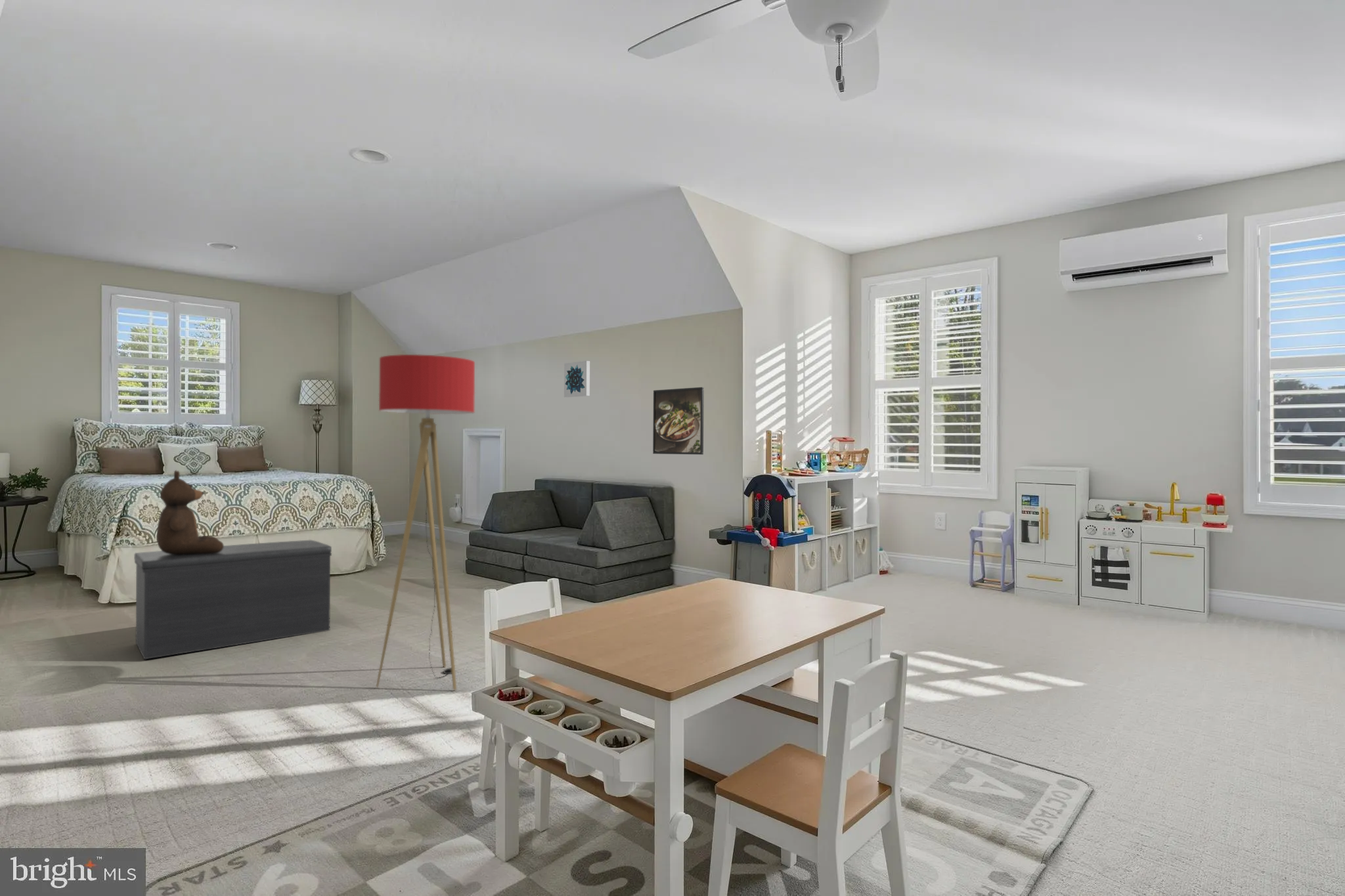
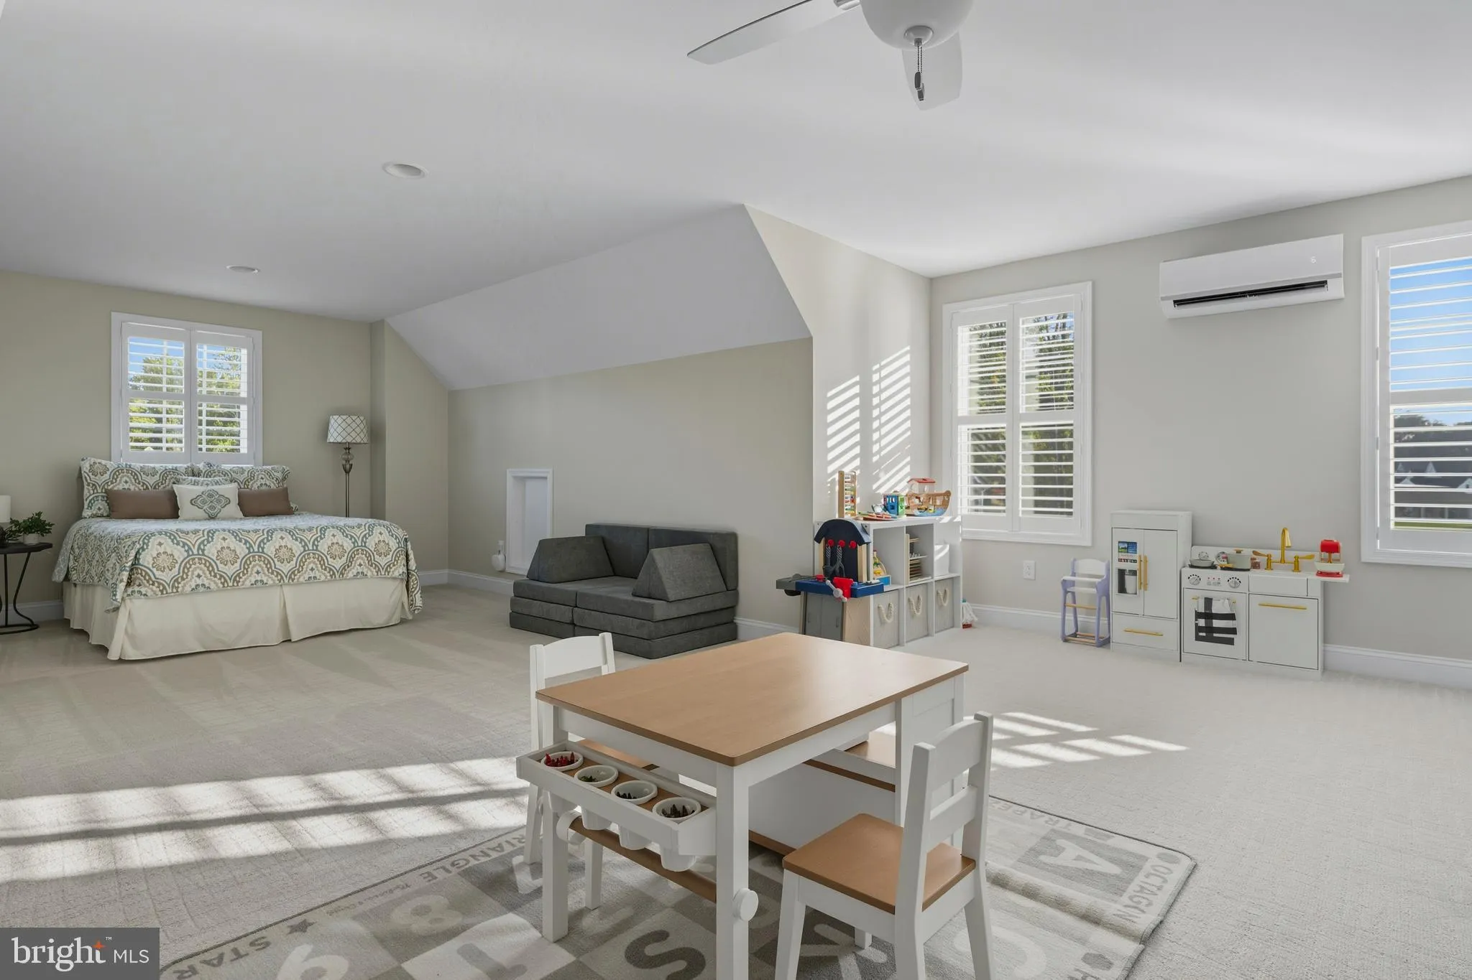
- wall art (577, 379)
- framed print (677, 421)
- floor lamp (428, 520)
- teddy bear (190, 511)
- bench (236, 592)
